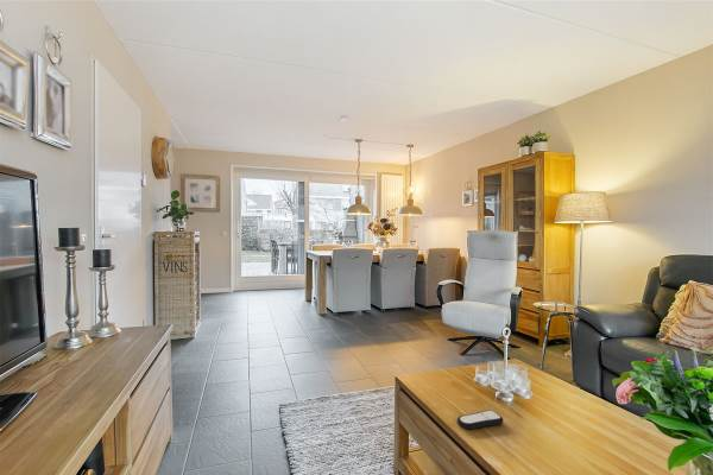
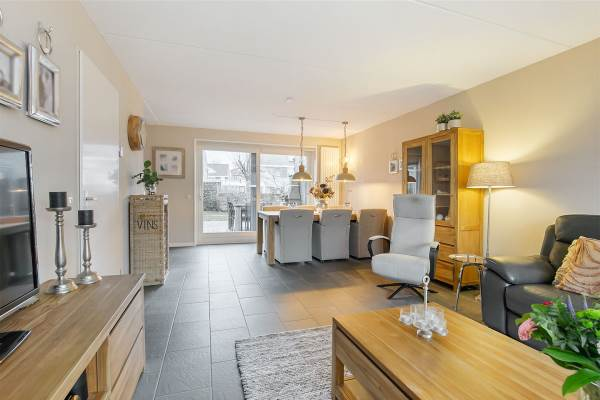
- remote control (479, 419)
